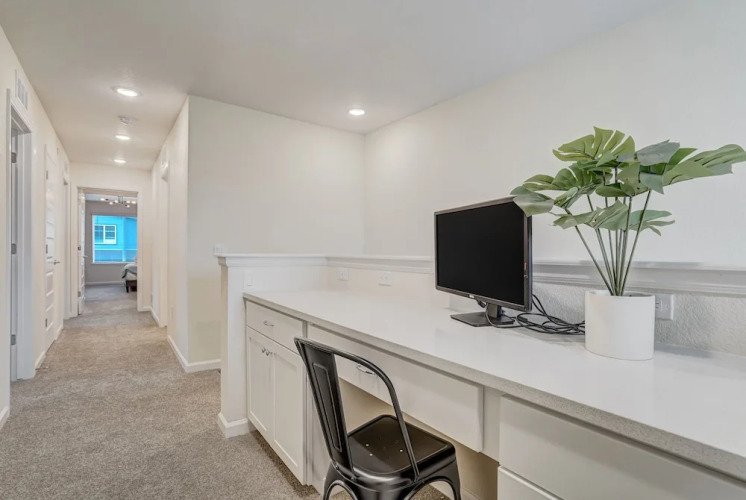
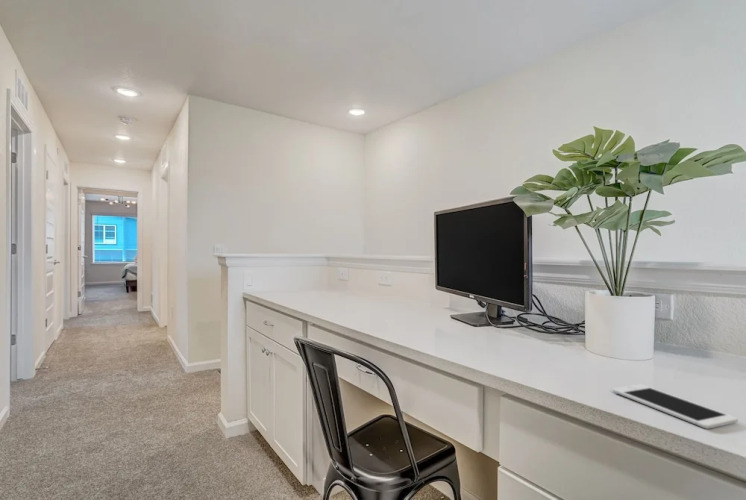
+ cell phone (669, 403)
